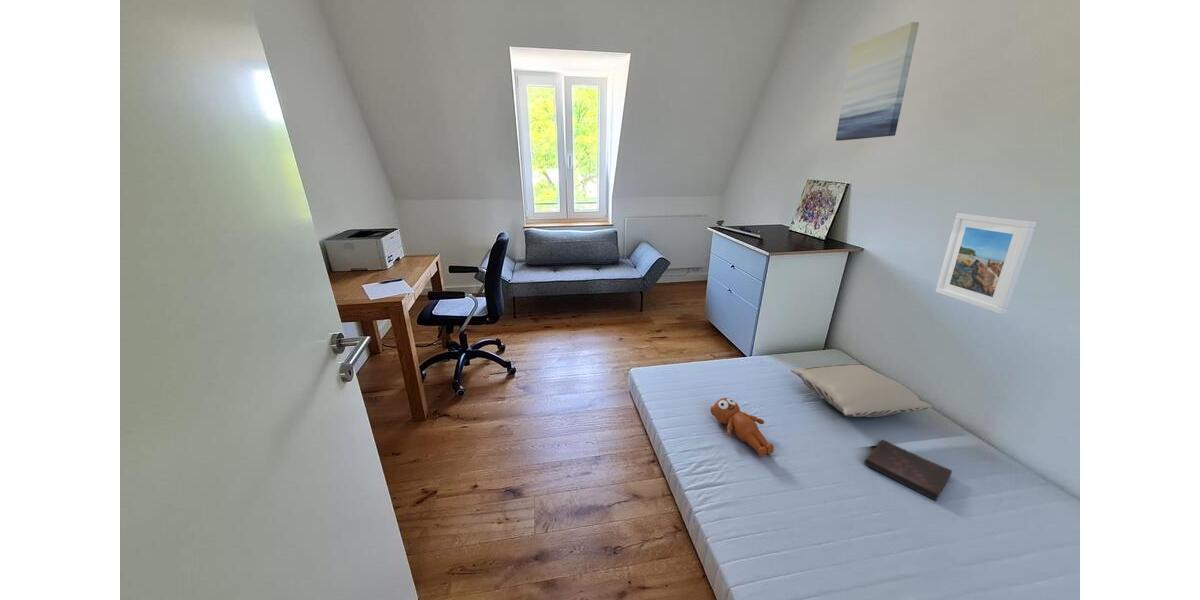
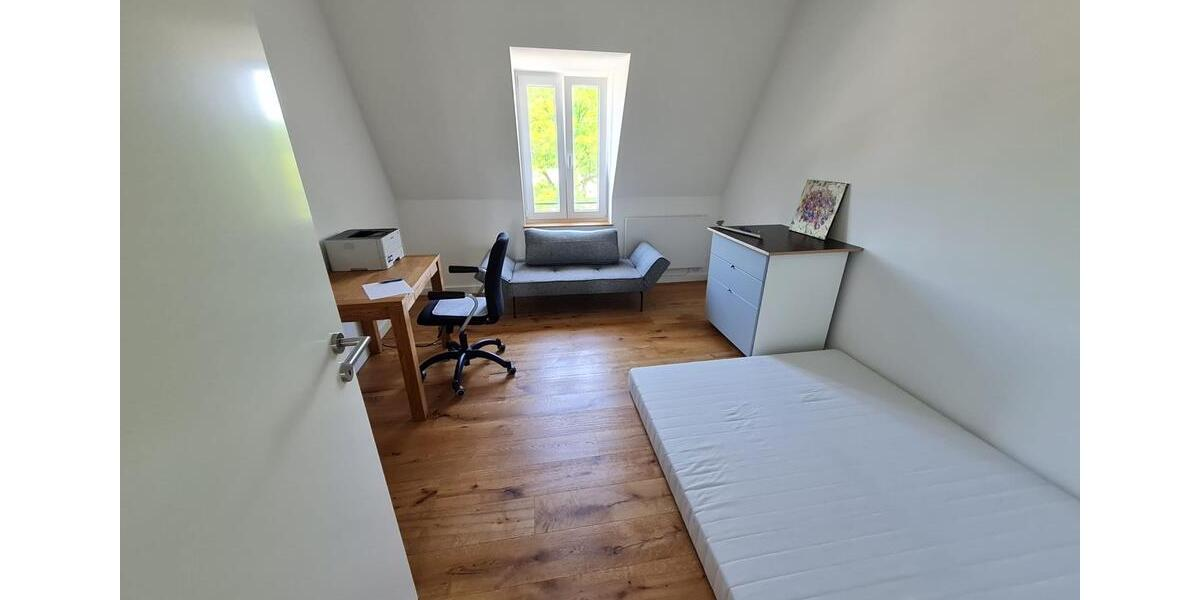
- teddy bear (742, 424)
- book (907, 467)
- wall art (872, 89)
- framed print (980, 261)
- pillow (854, 387)
